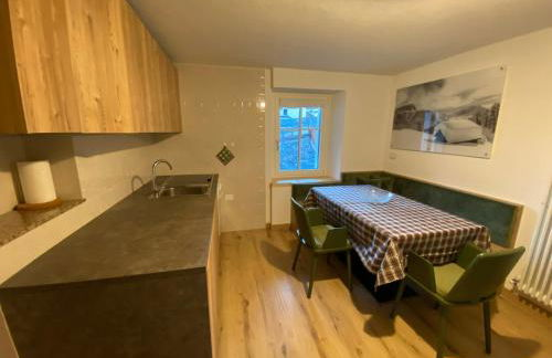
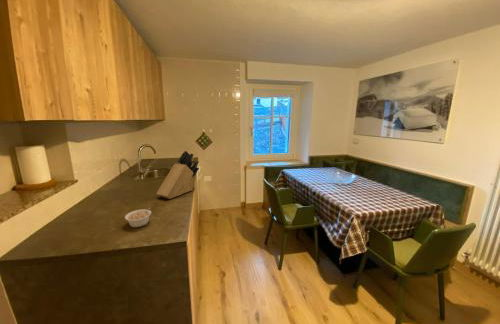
+ knife block (179, 172)
+ legume (138, 217)
